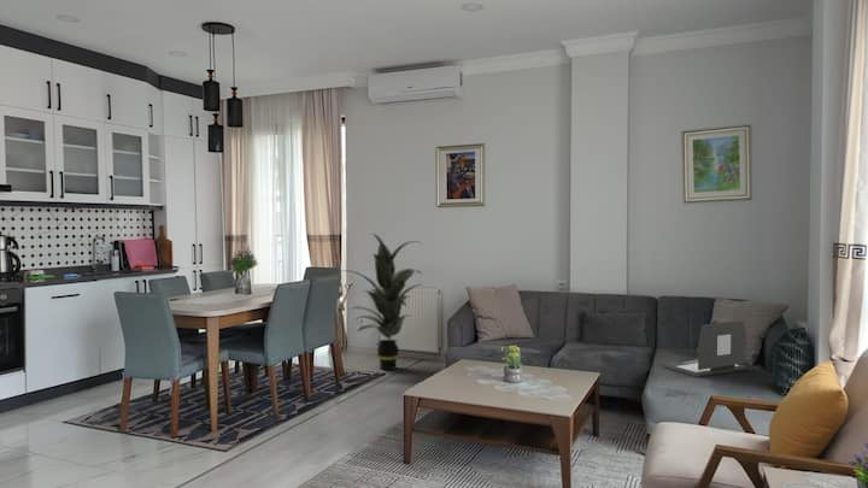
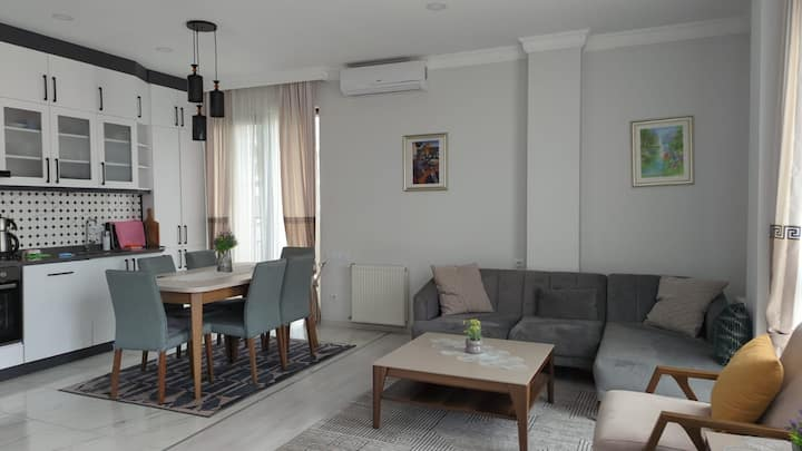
- laptop (703, 343)
- indoor plant (385, 300)
